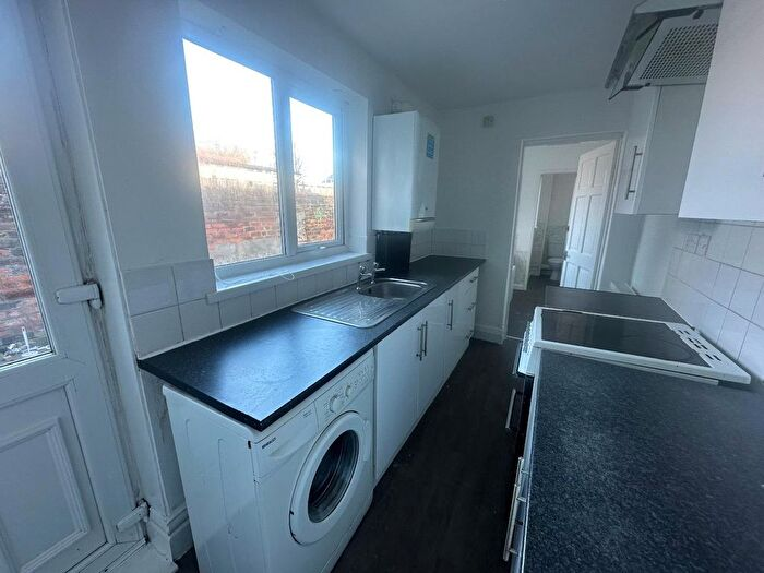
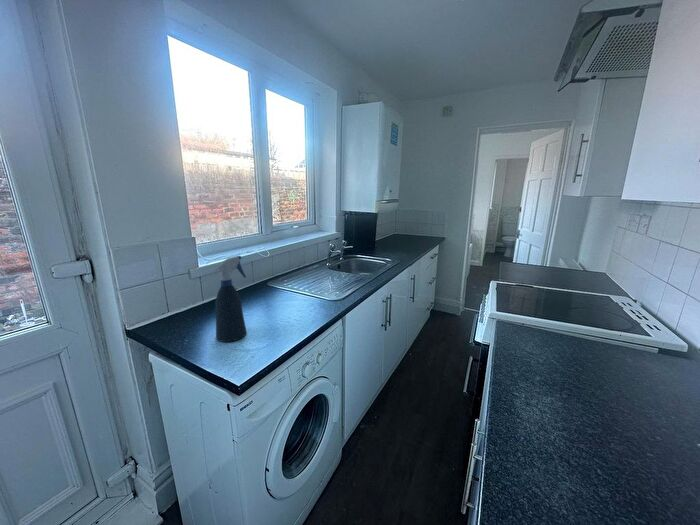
+ spray bottle (228, 297)
